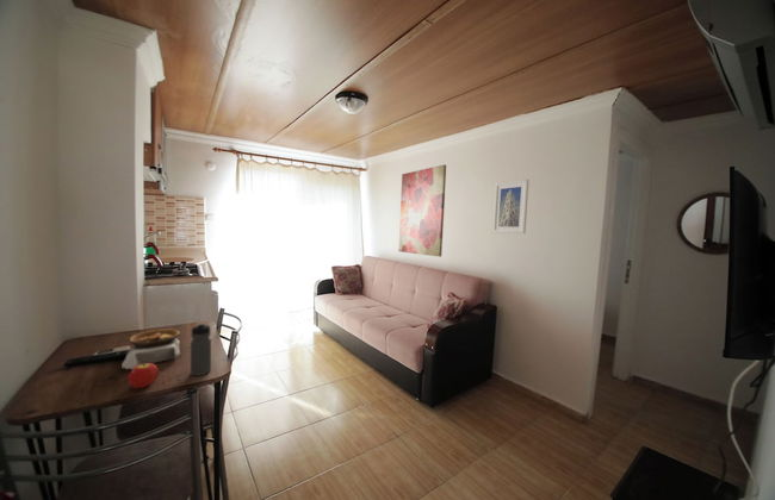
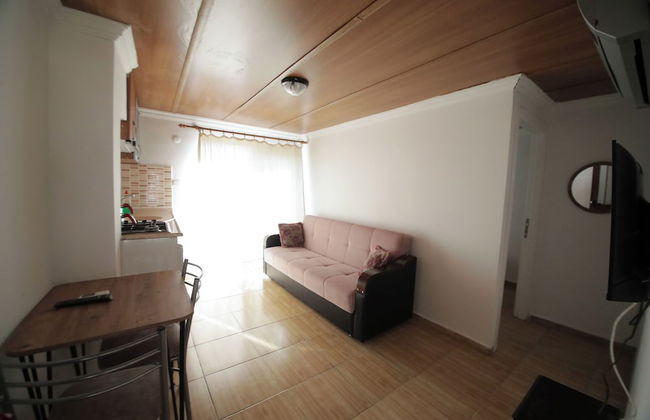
- water bottle (200, 346)
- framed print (509, 207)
- wall art (420, 212)
- fruit (143, 374)
- bowl (153, 343)
